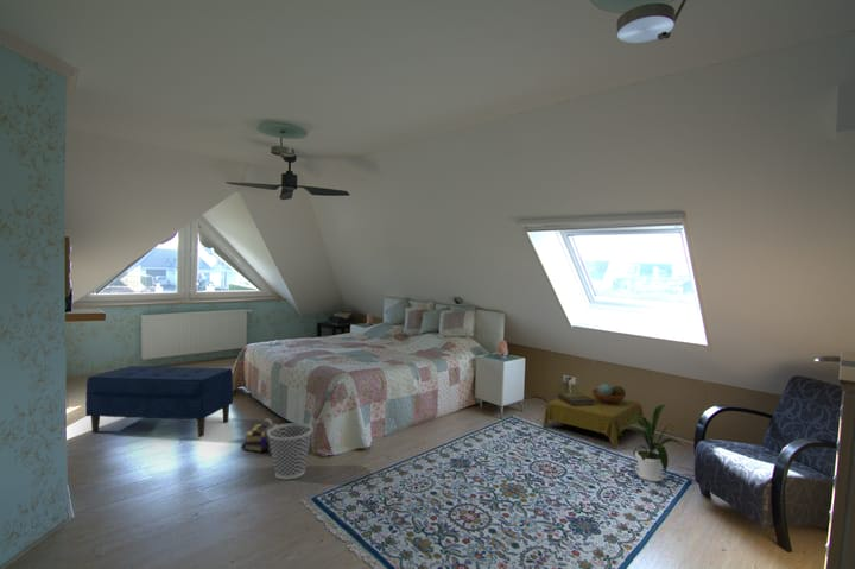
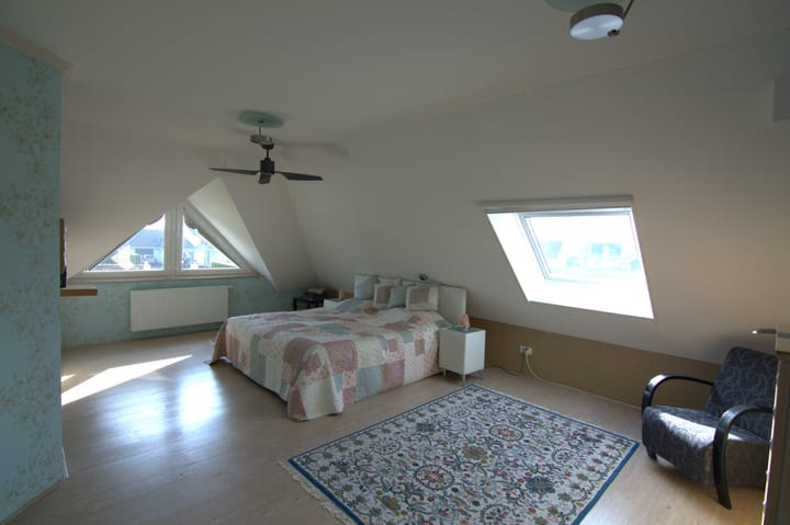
- wastebasket (290, 451)
- side table (594, 405)
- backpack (268, 429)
- house plant (650, 442)
- bench (163, 399)
